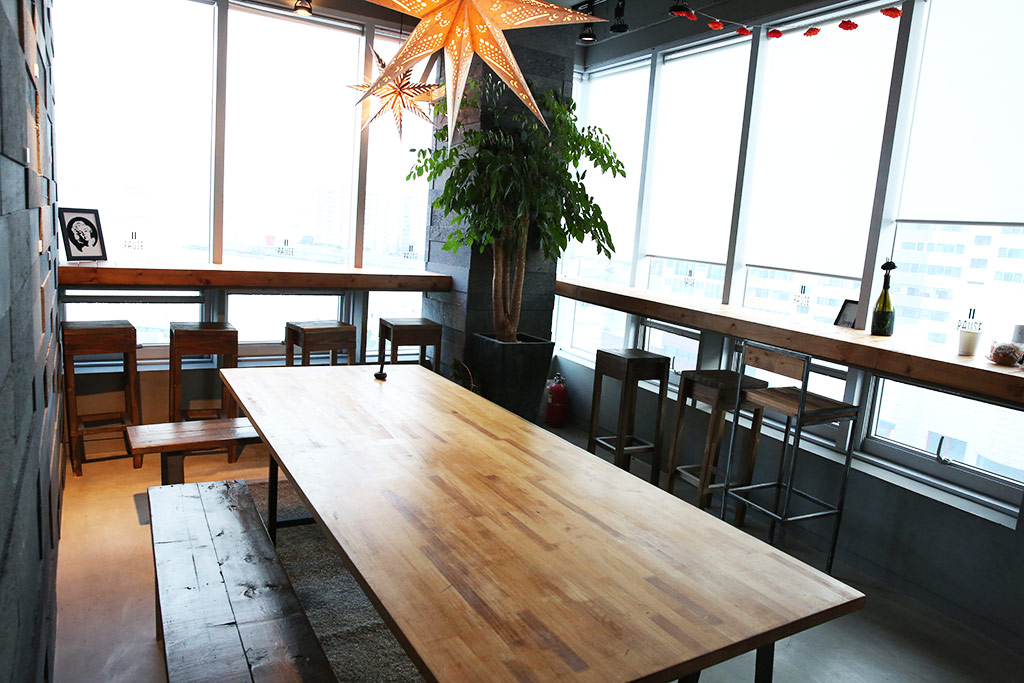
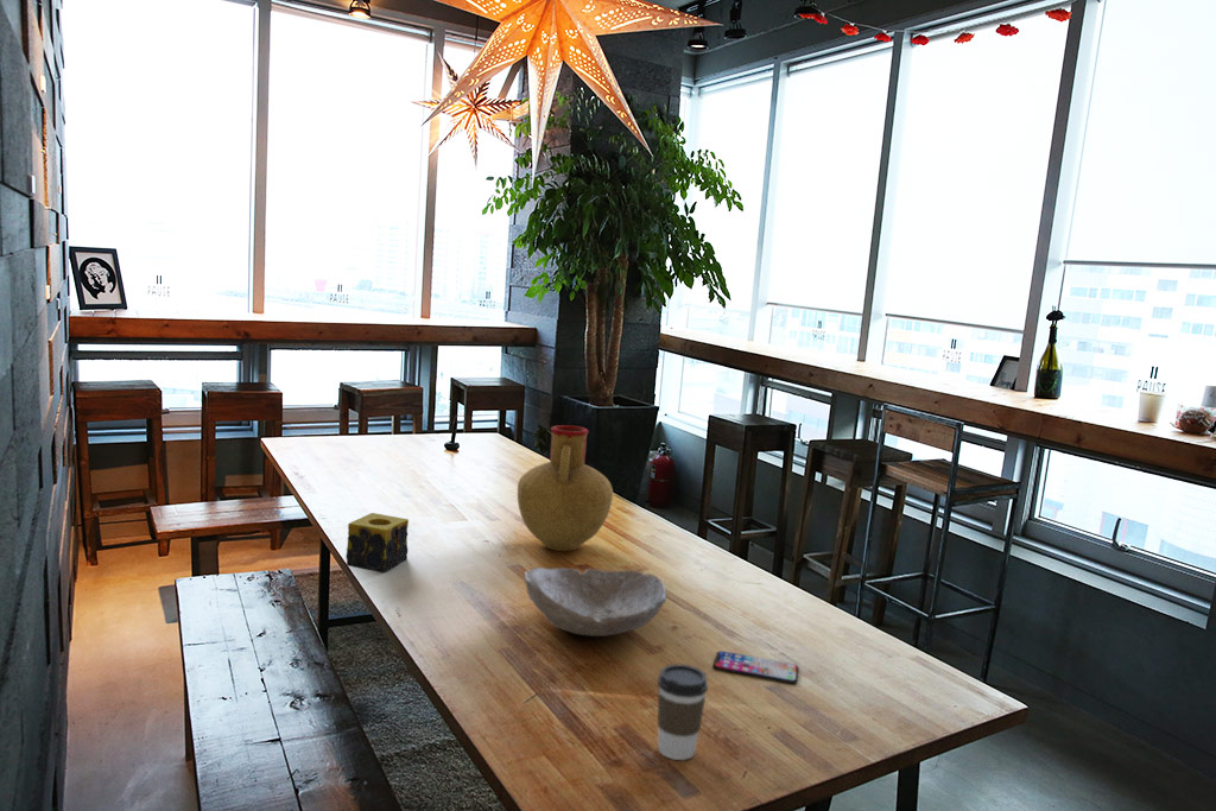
+ coffee cup (679, 711)
+ bowl (594, 600)
+ candle (378, 541)
+ smartphone (755, 666)
+ vase (565, 487)
